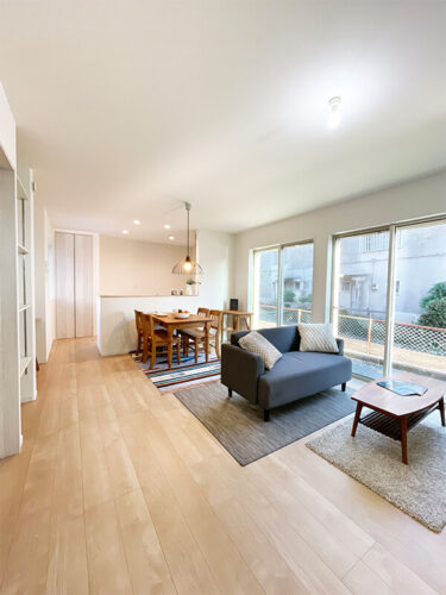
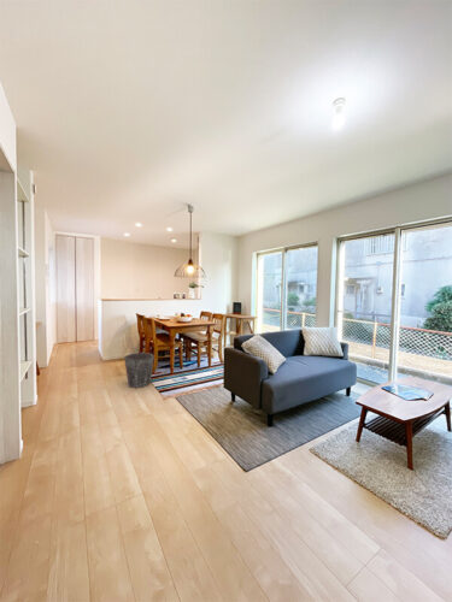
+ waste bin (139, 370)
